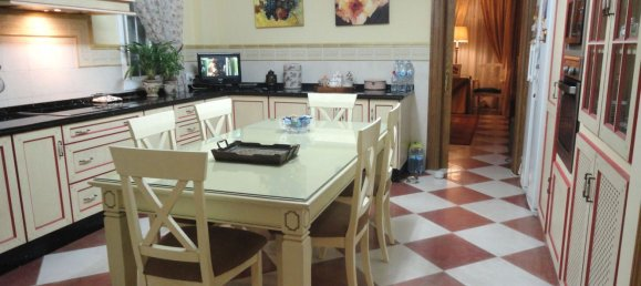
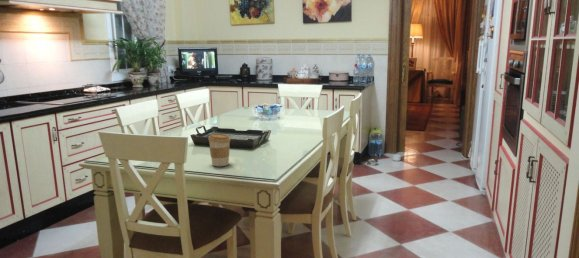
+ coffee cup (219, 149)
